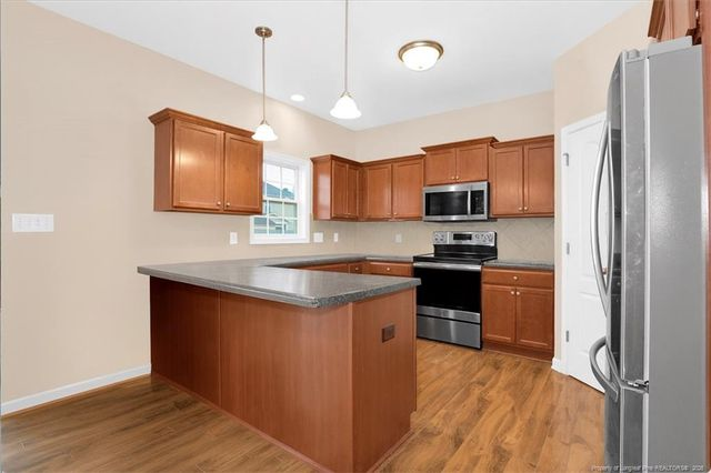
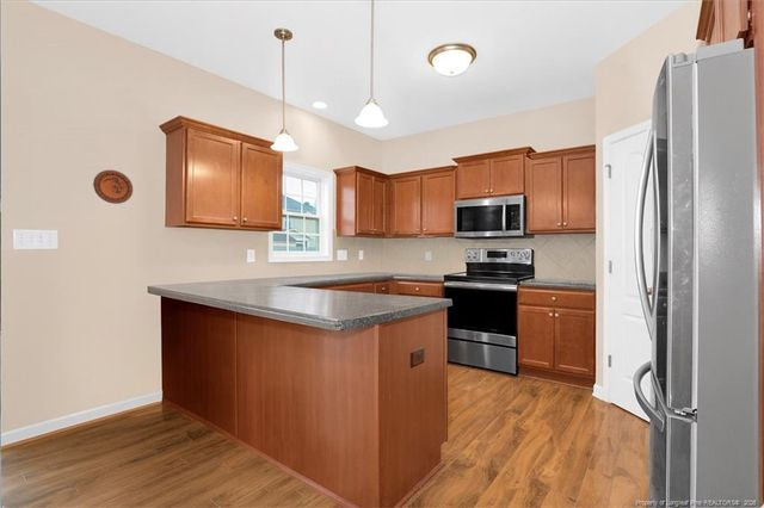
+ decorative plate (113, 186)
